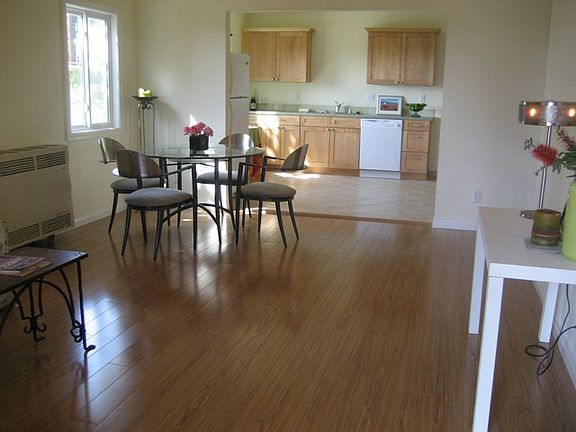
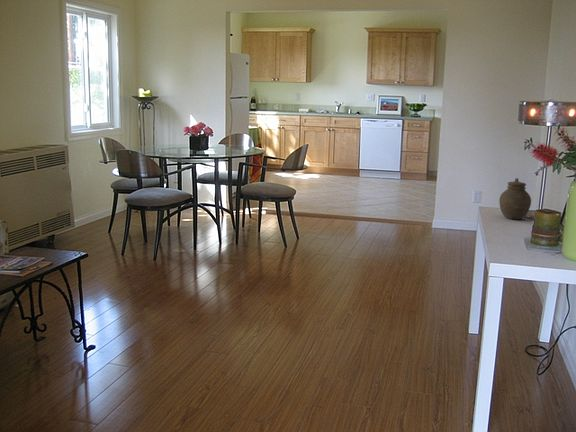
+ jar (515, 198)
